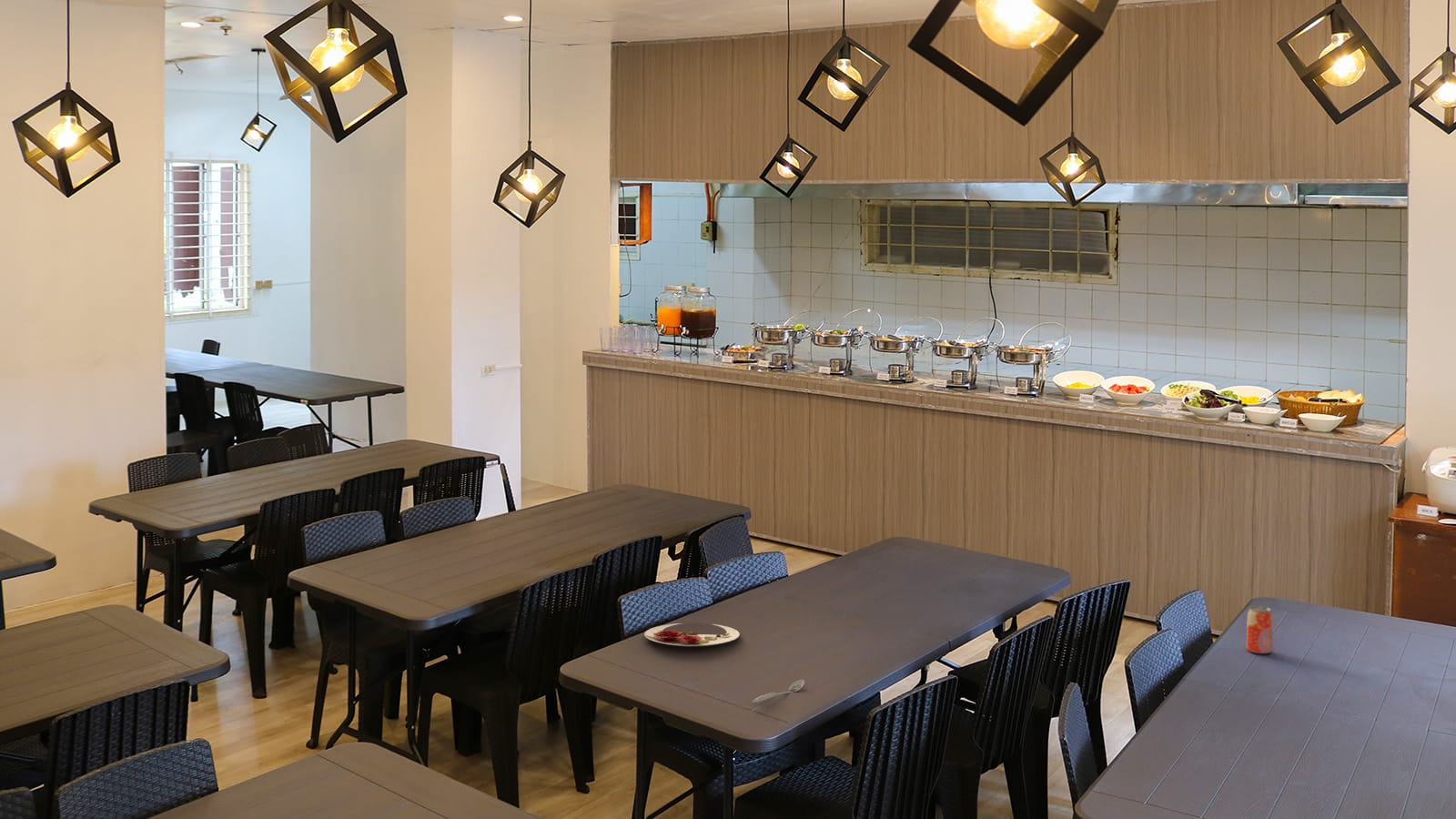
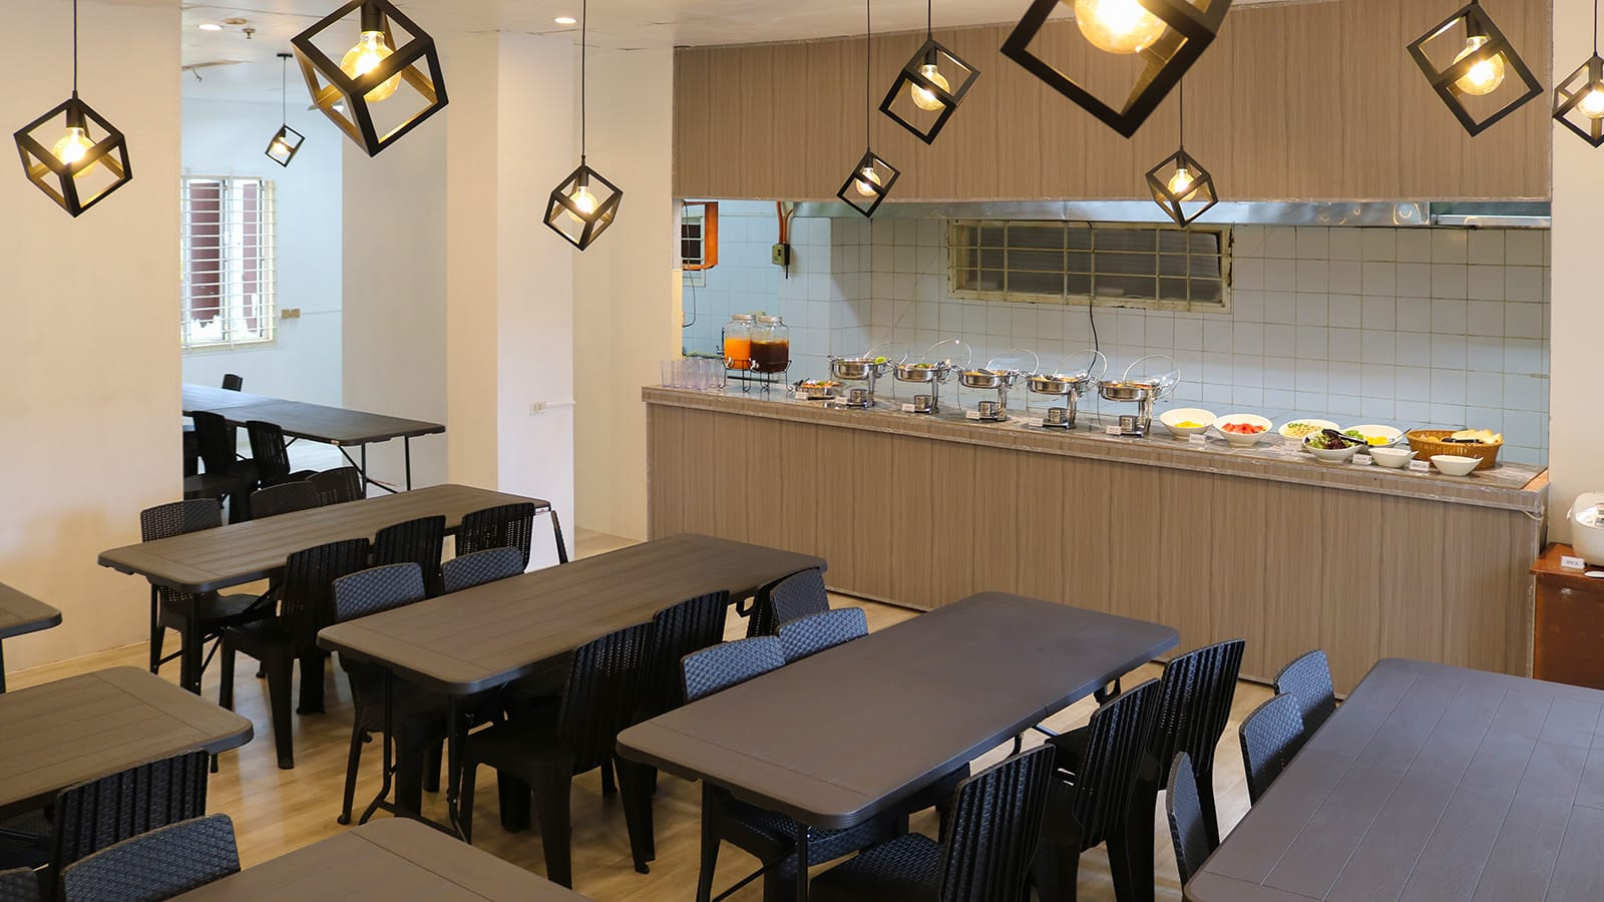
- spoon (778, 693)
- beverage can (1259, 630)
- plate (692, 633)
